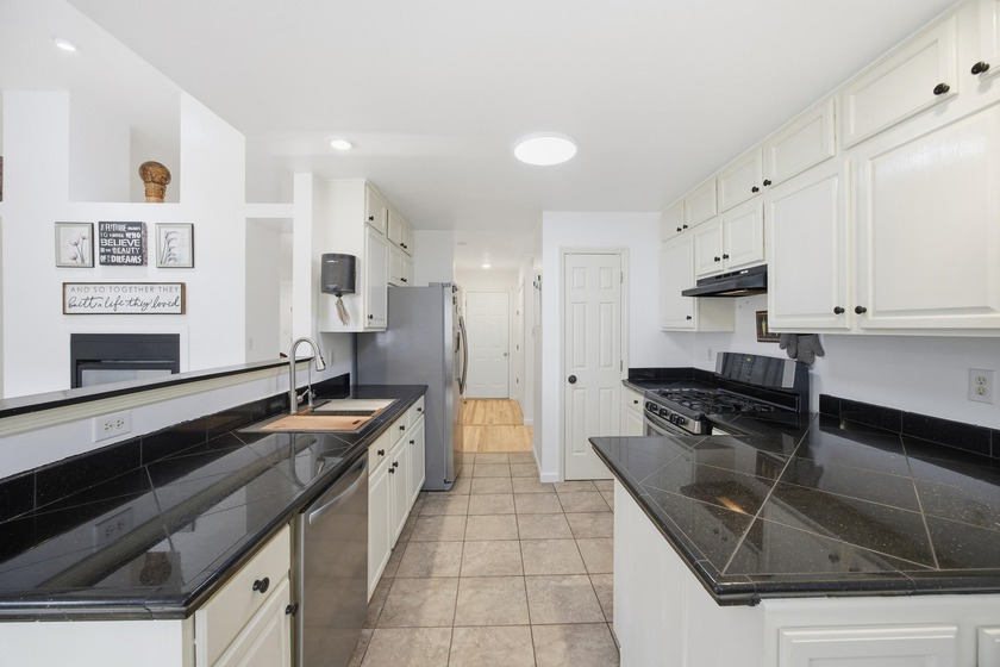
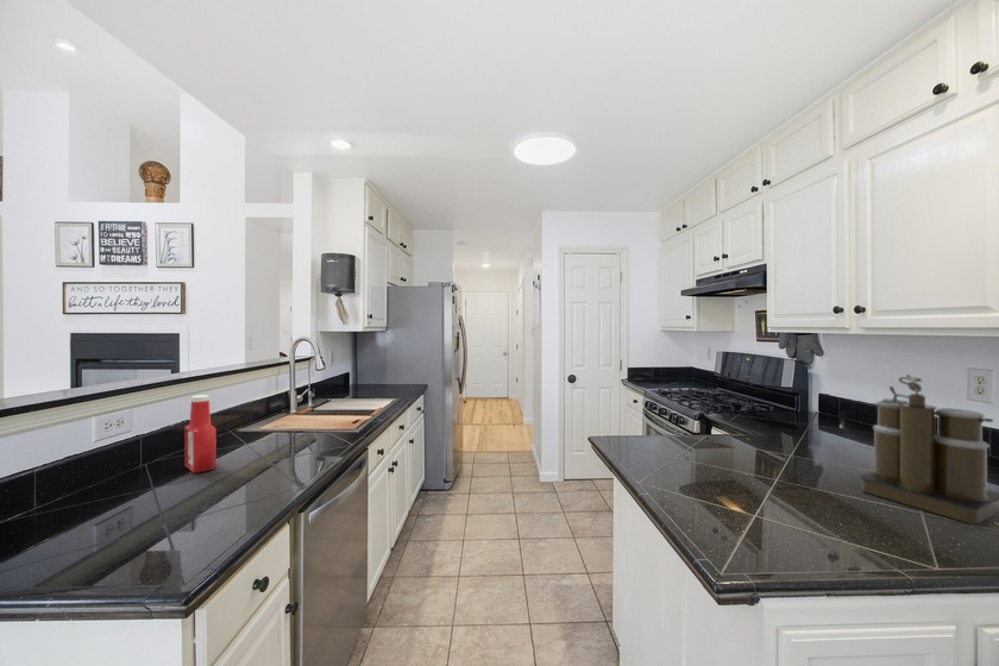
+ soap bottle (200, 431)
+ coffee maker (926, 436)
